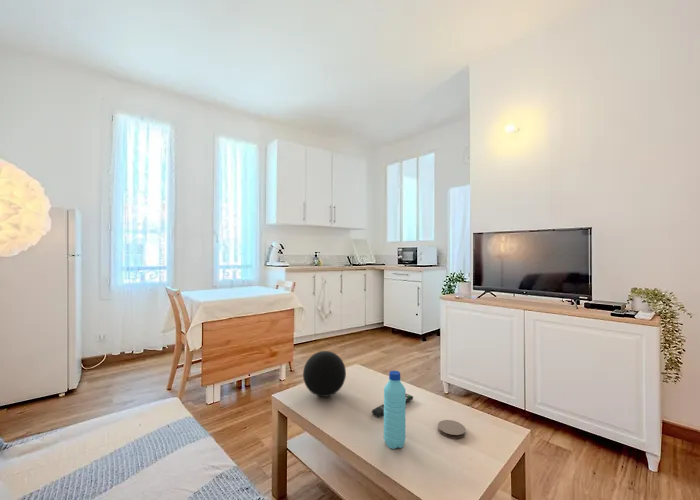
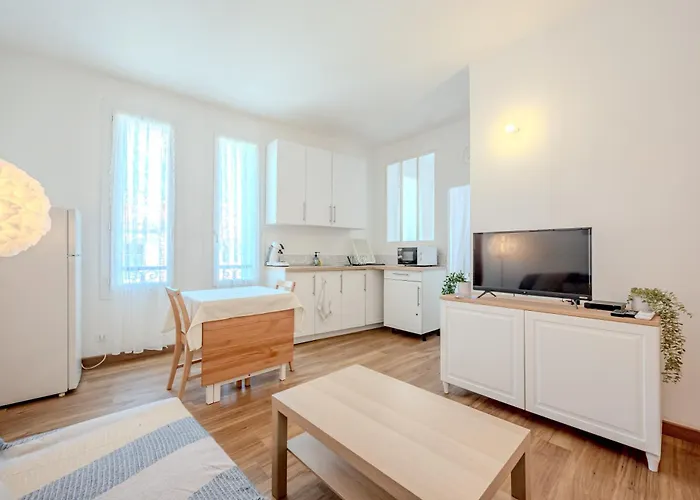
- decorative orb (324, 373)
- water bottle (394, 408)
- remote control (383, 404)
- coaster (451, 428)
